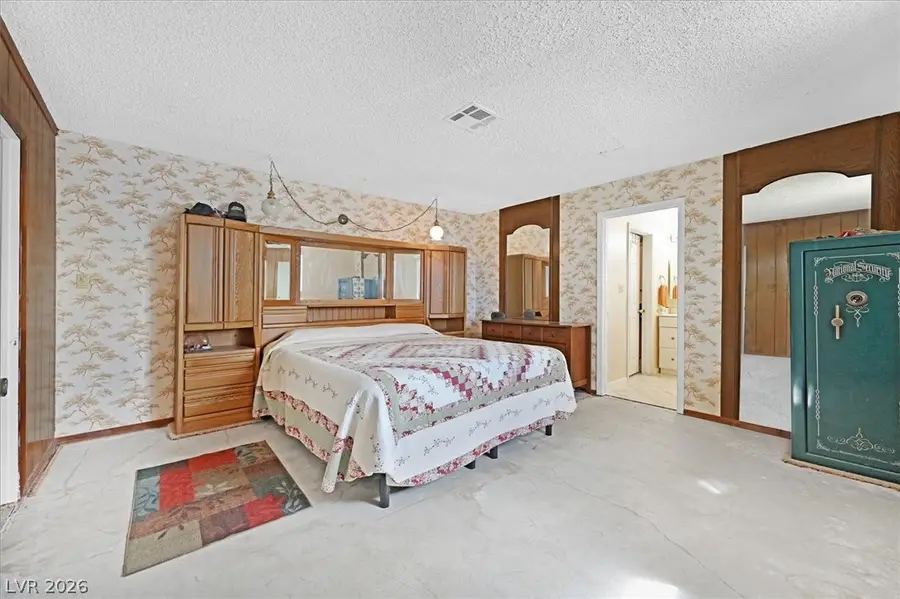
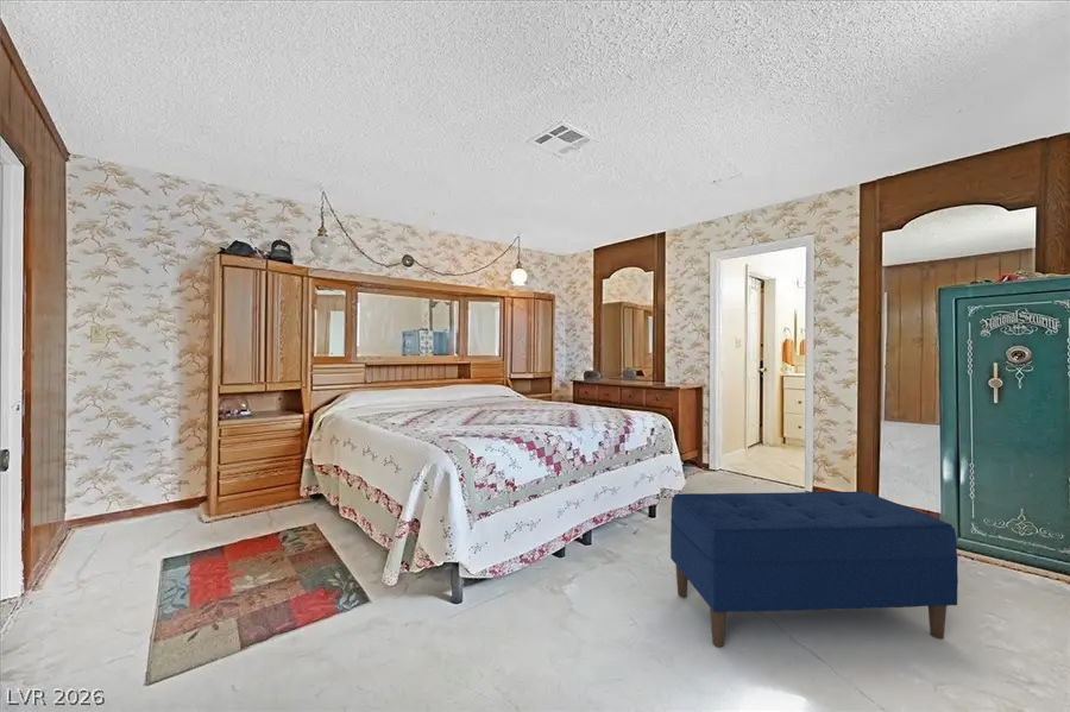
+ bench (799, 560)
